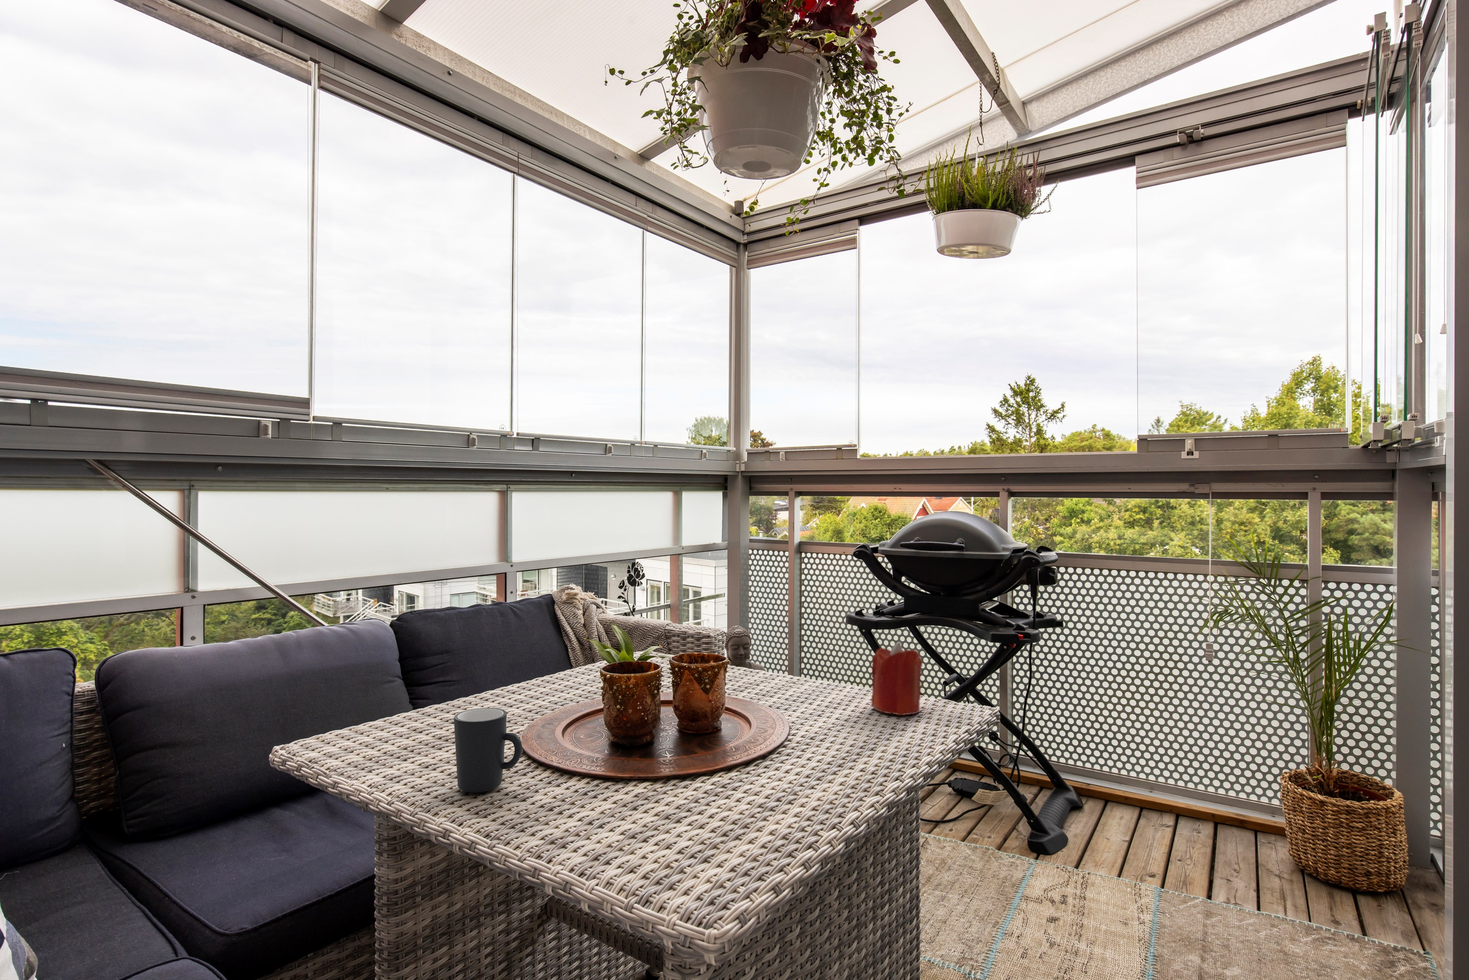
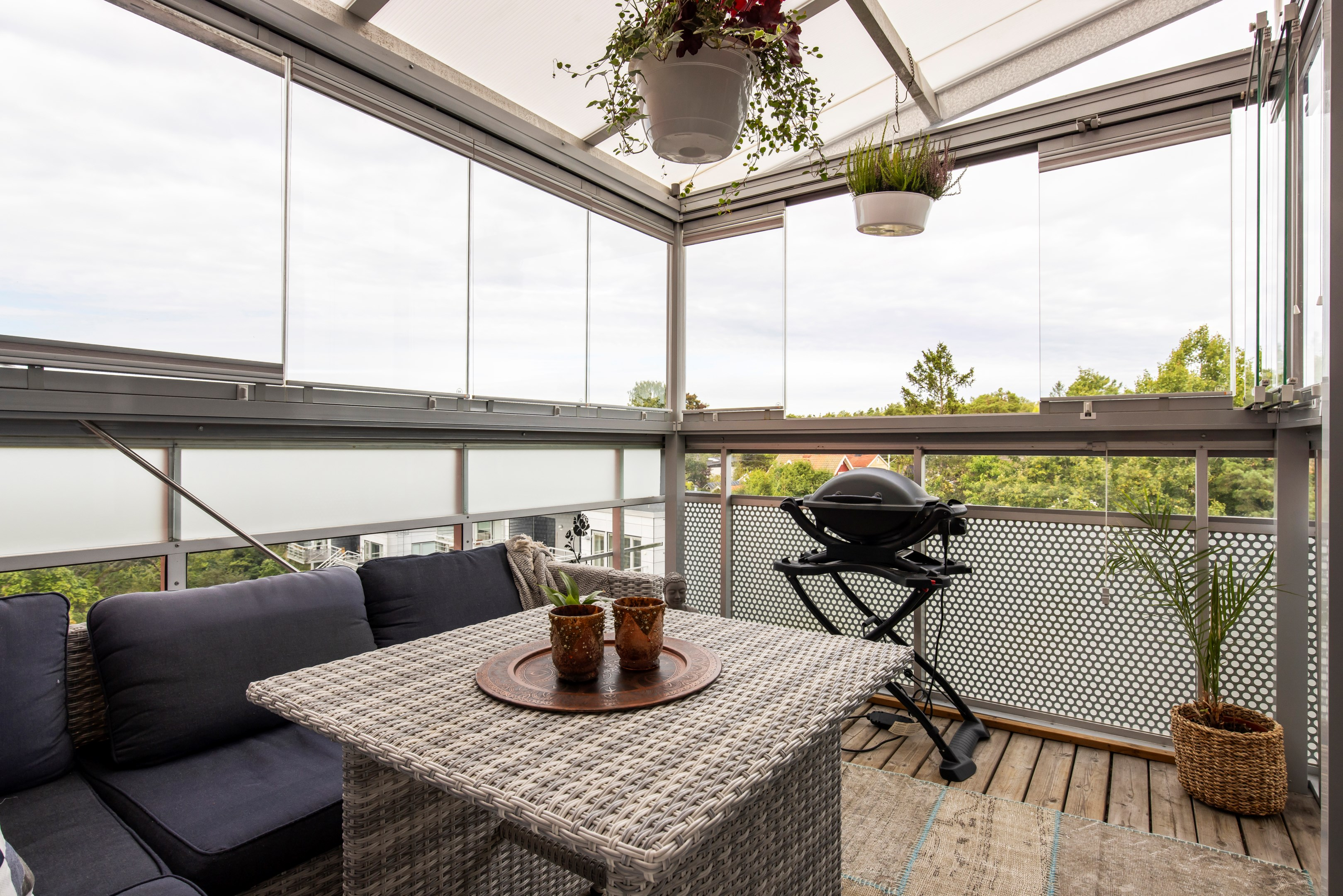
- candle (897, 675)
- mug (489, 751)
